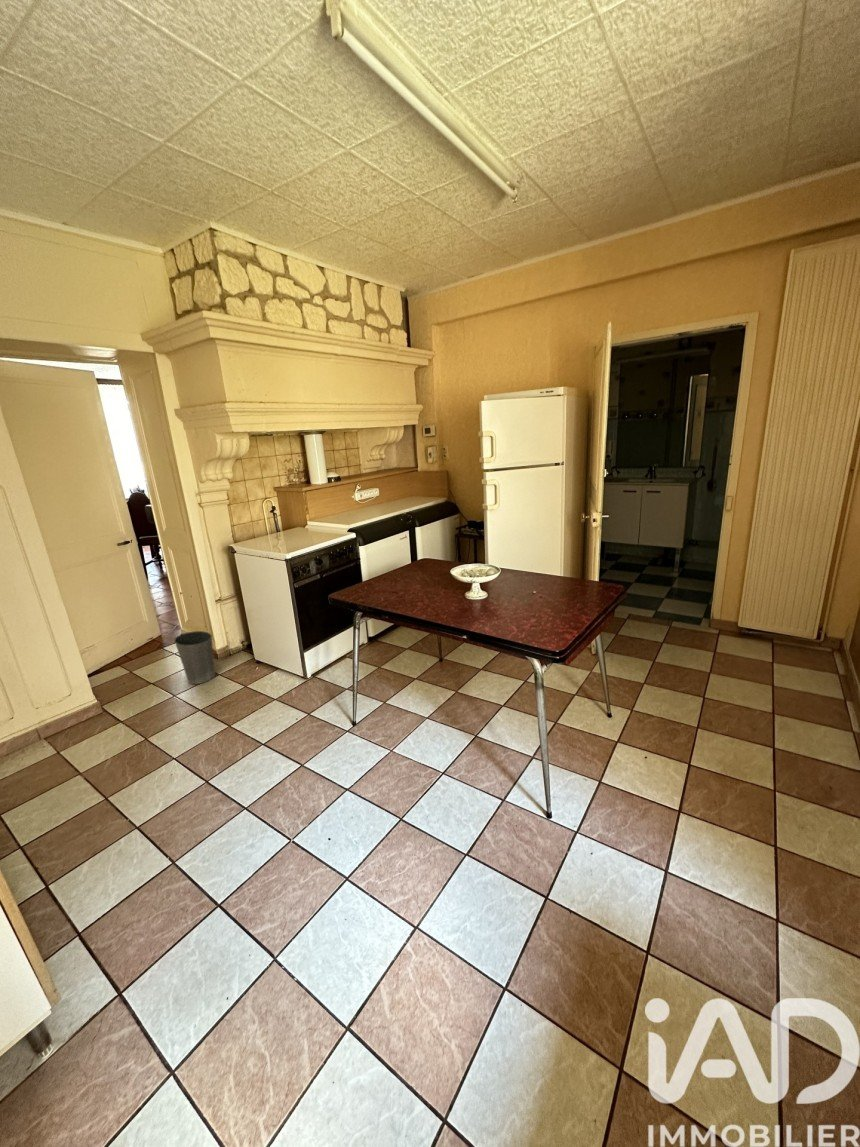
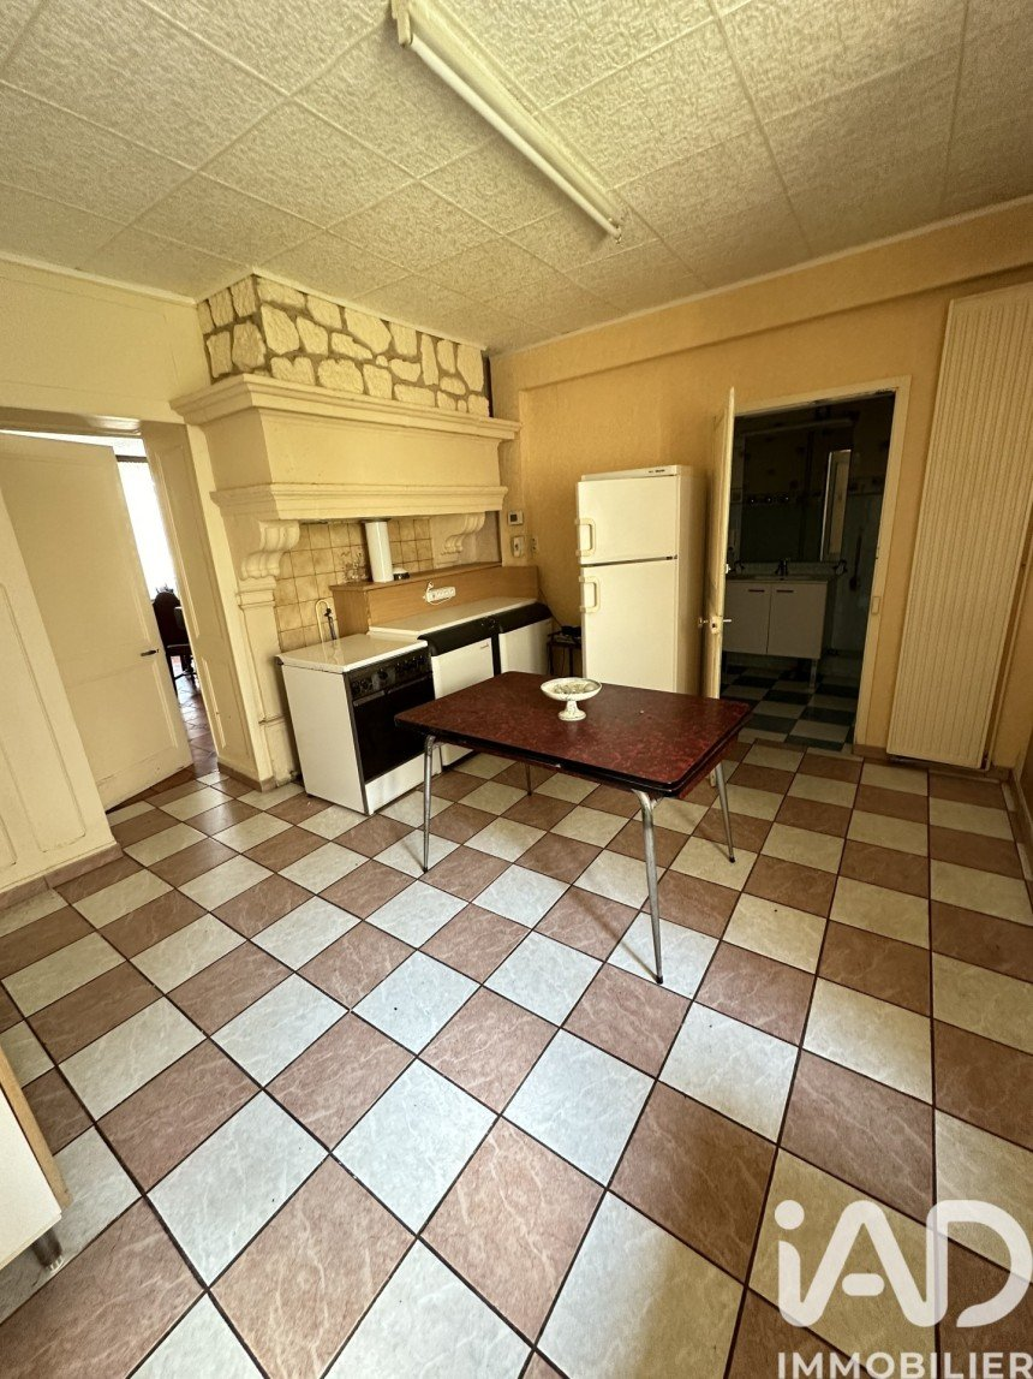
- waste basket (197, 658)
